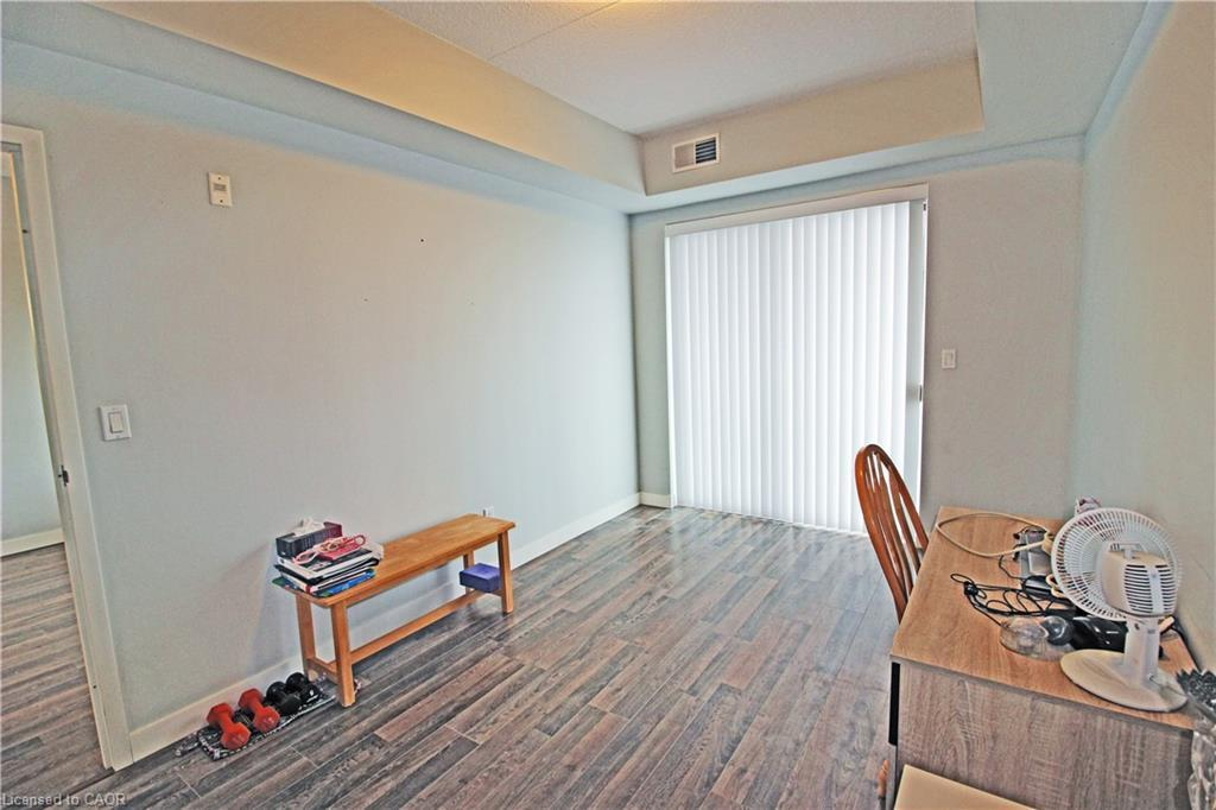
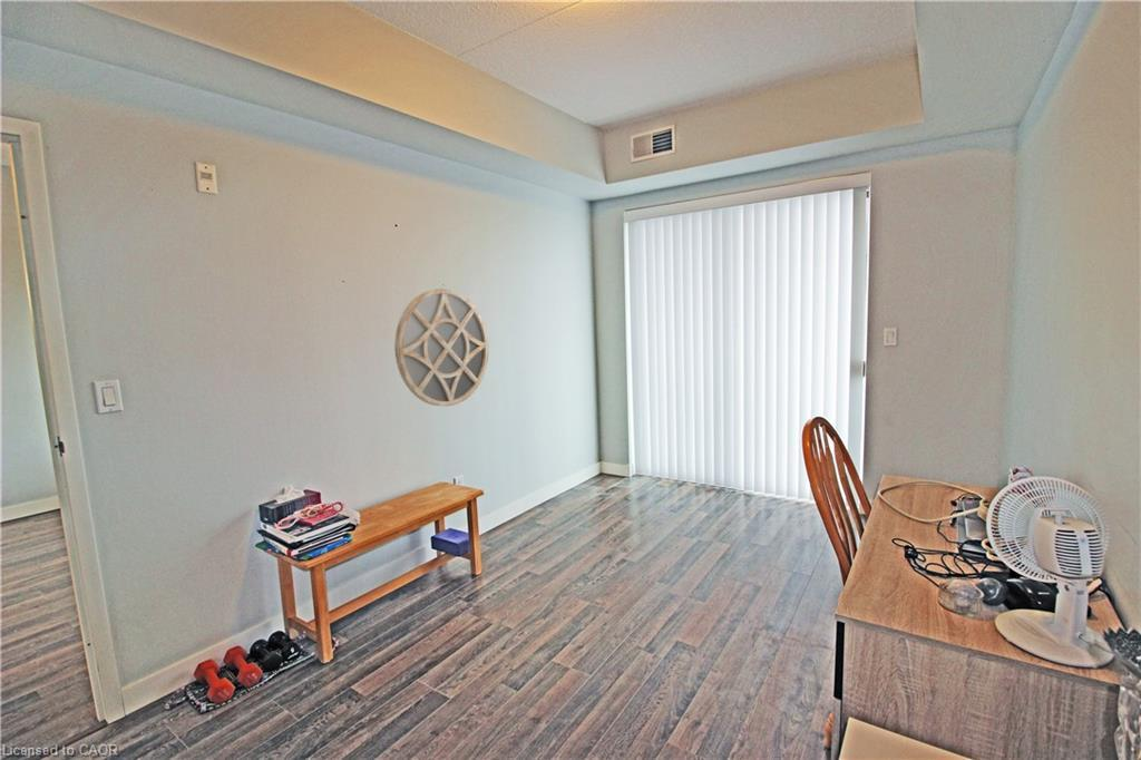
+ home mirror (446, 348)
